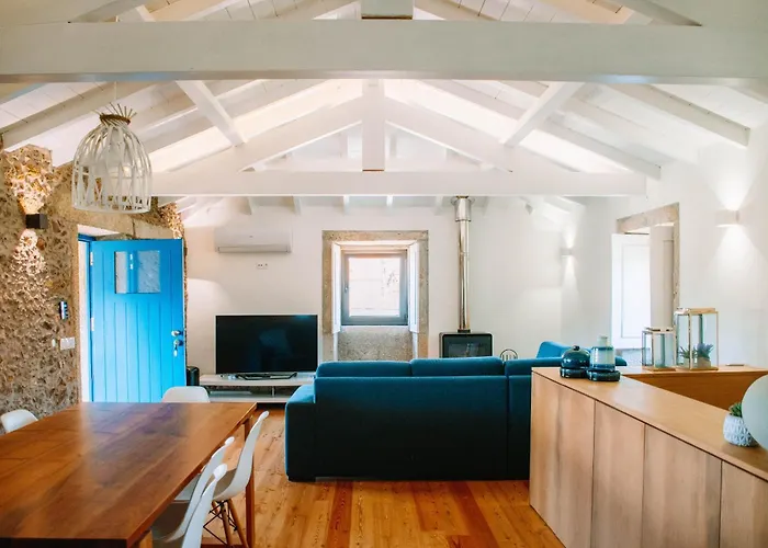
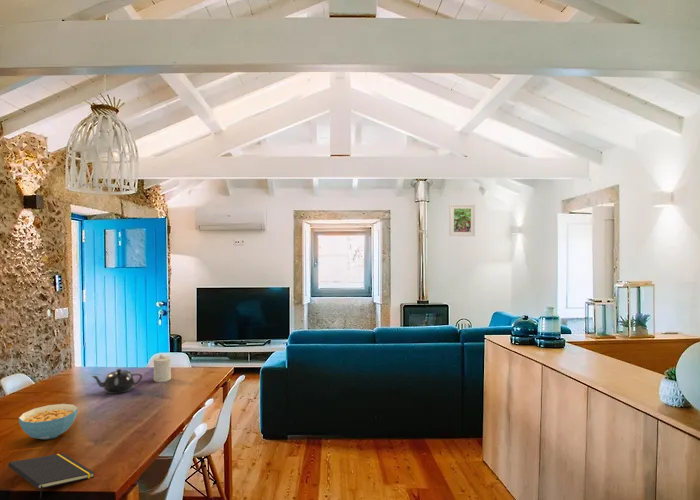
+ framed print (462, 220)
+ candle (162, 366)
+ cereal bowl (49, 424)
+ notepad (51, 469)
+ teapot (117, 380)
